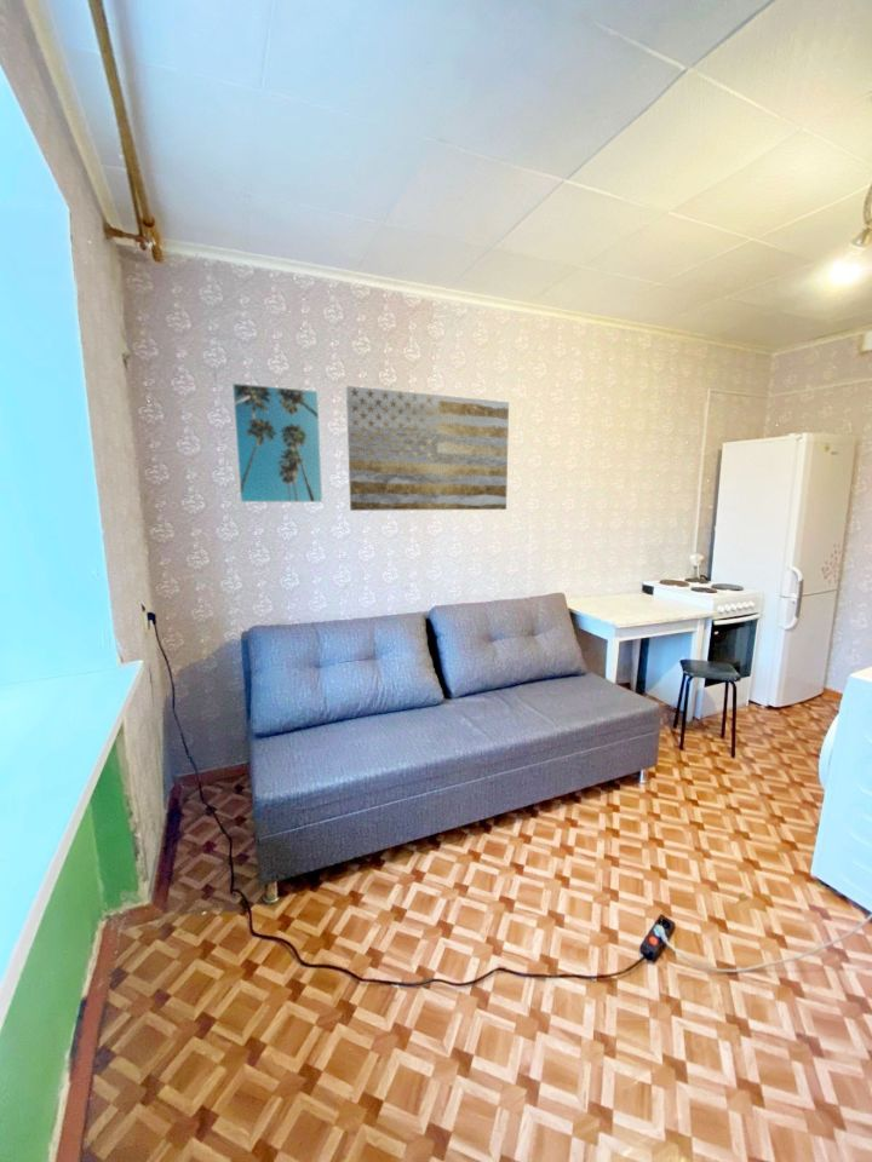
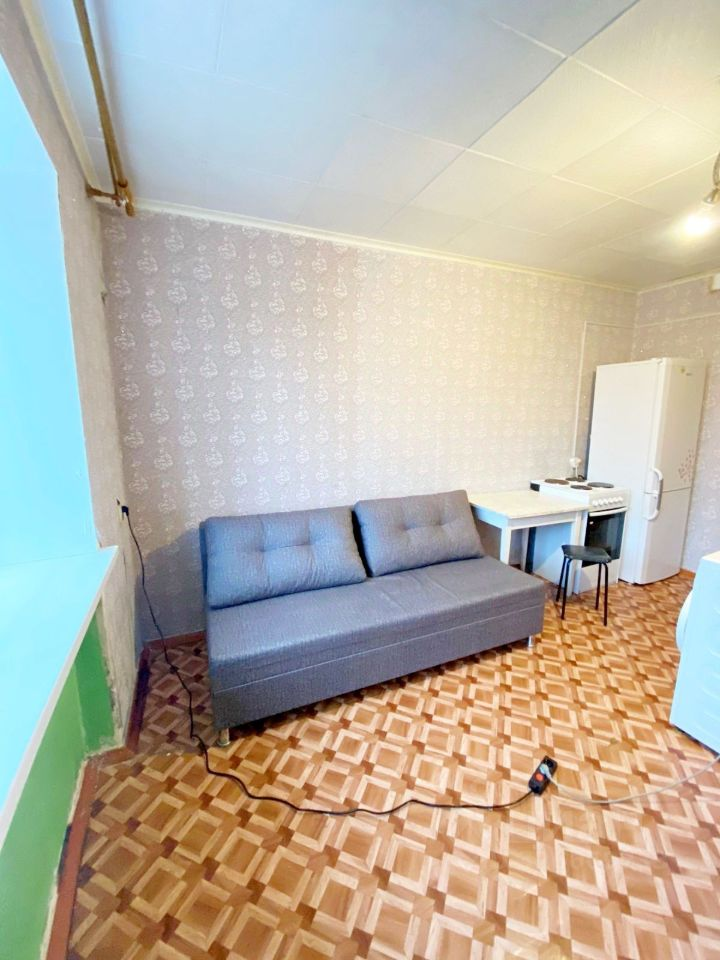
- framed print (279, 445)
- wall art (432, 453)
